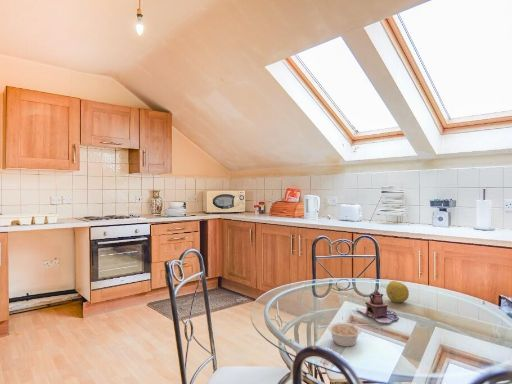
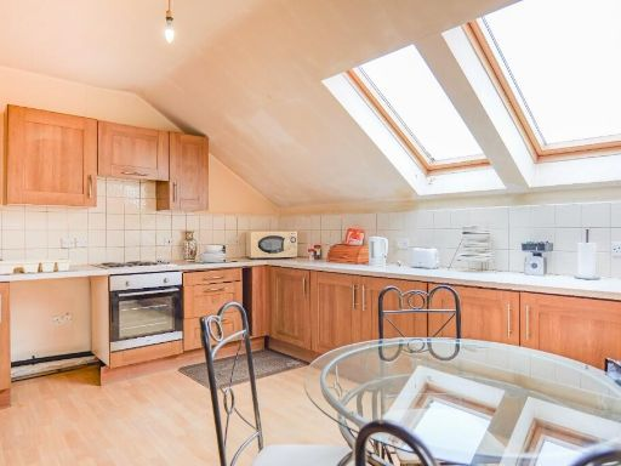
- teapot (378, 303)
- fruit (397, 291)
- legume (344, 333)
